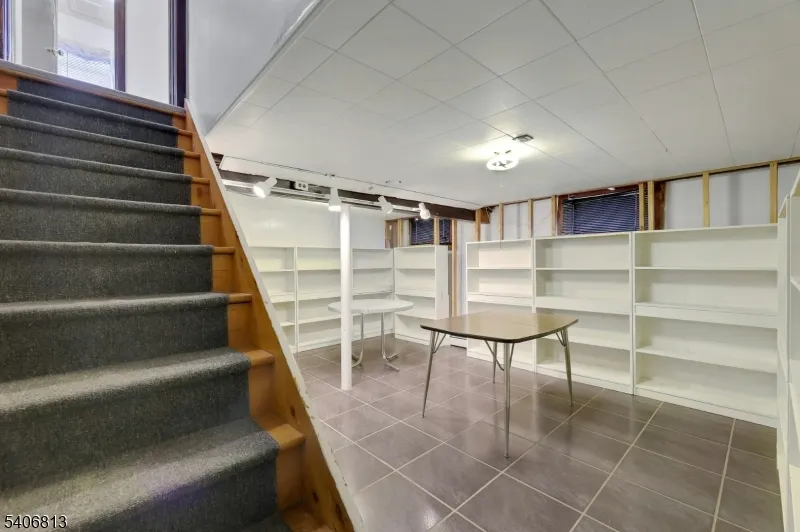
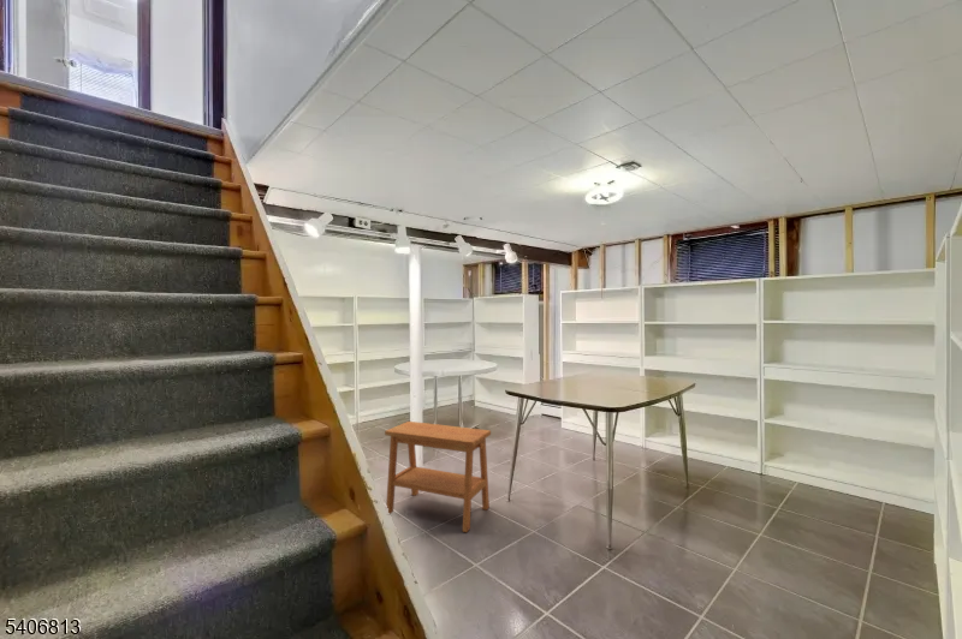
+ side table (438, 471)
